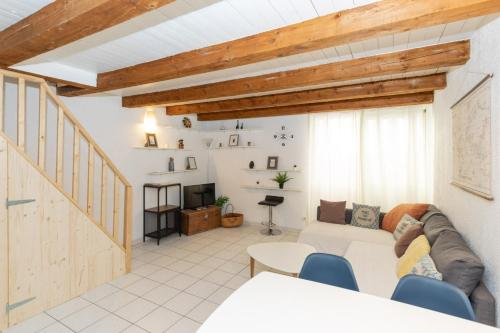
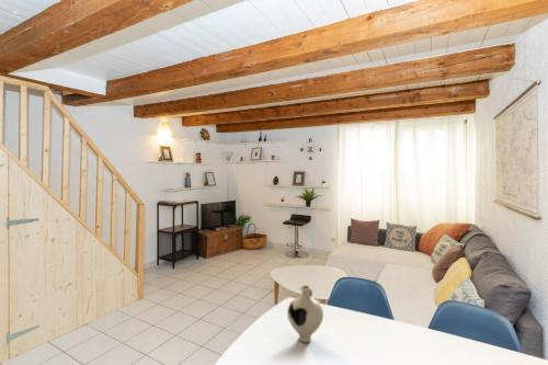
+ decorative vase (305, 312)
